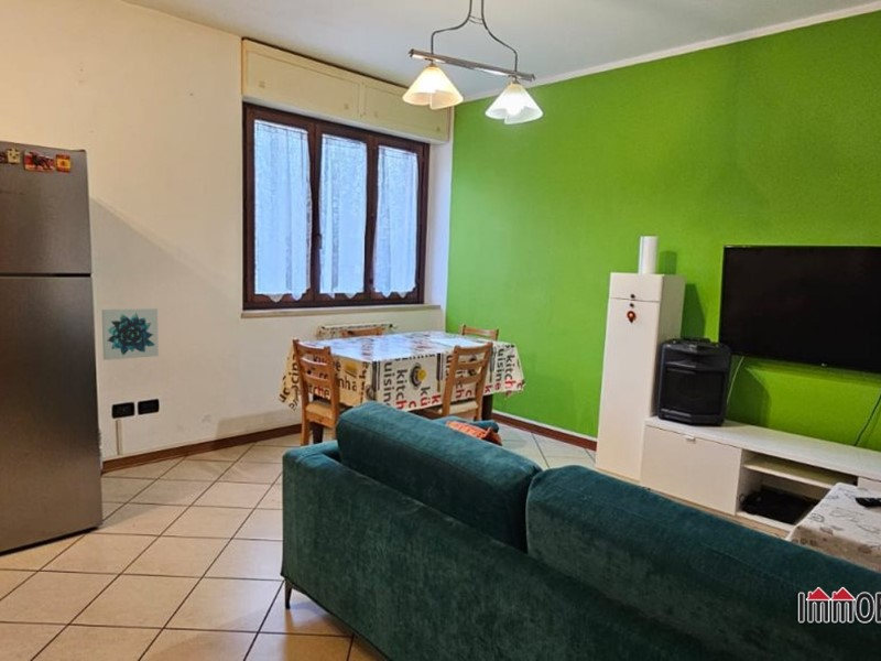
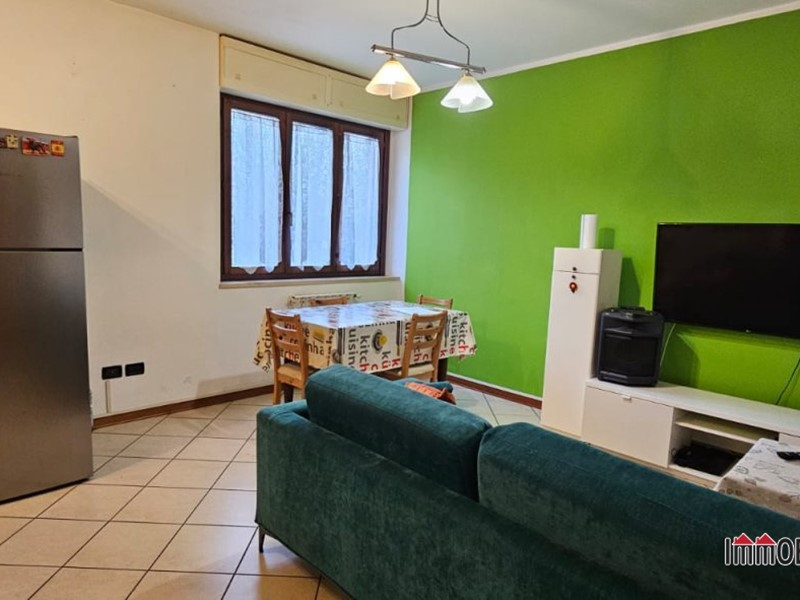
- wall art (130, 333)
